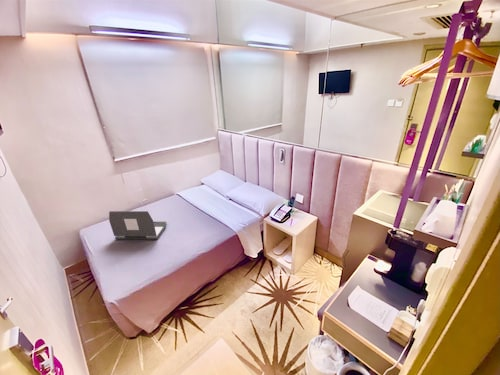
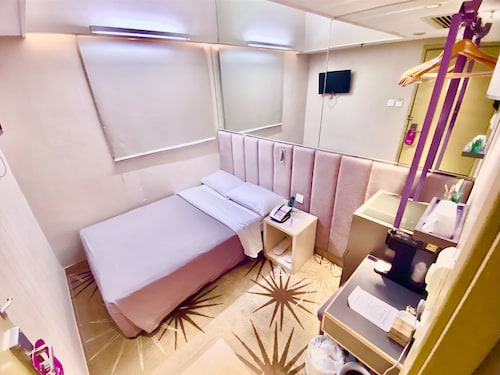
- laptop (140, 218)
